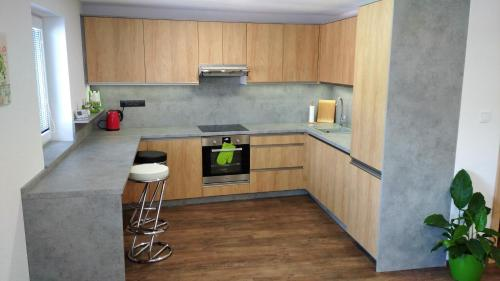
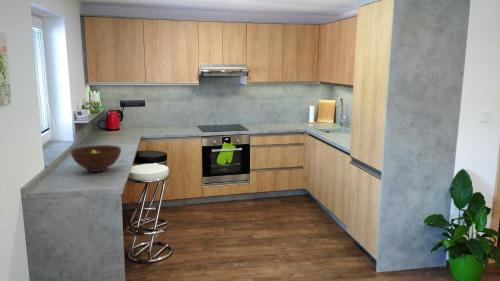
+ fruit bowl (96, 159)
